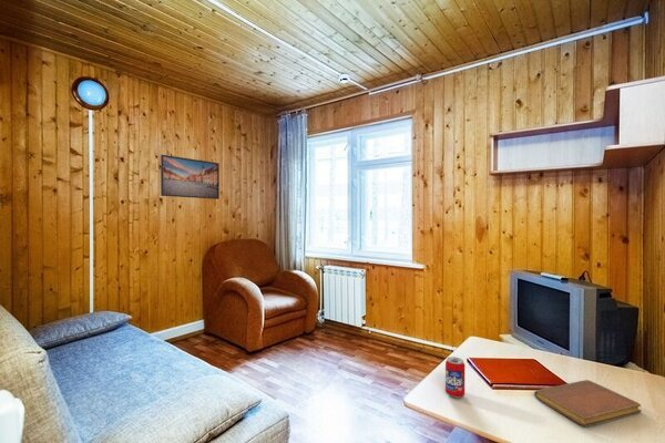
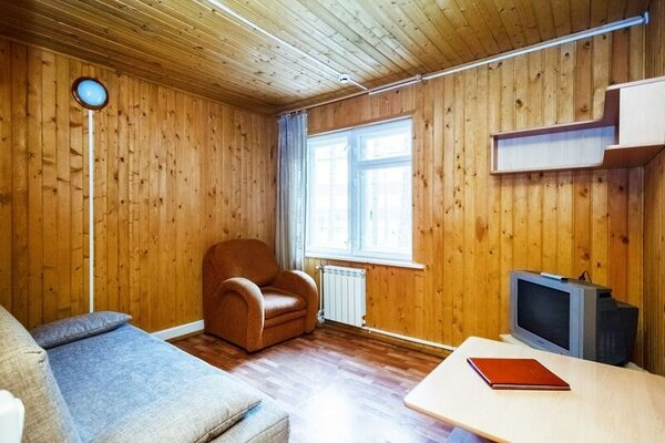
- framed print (192, 178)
- notebook (585, 400)
- beverage can (454, 377)
